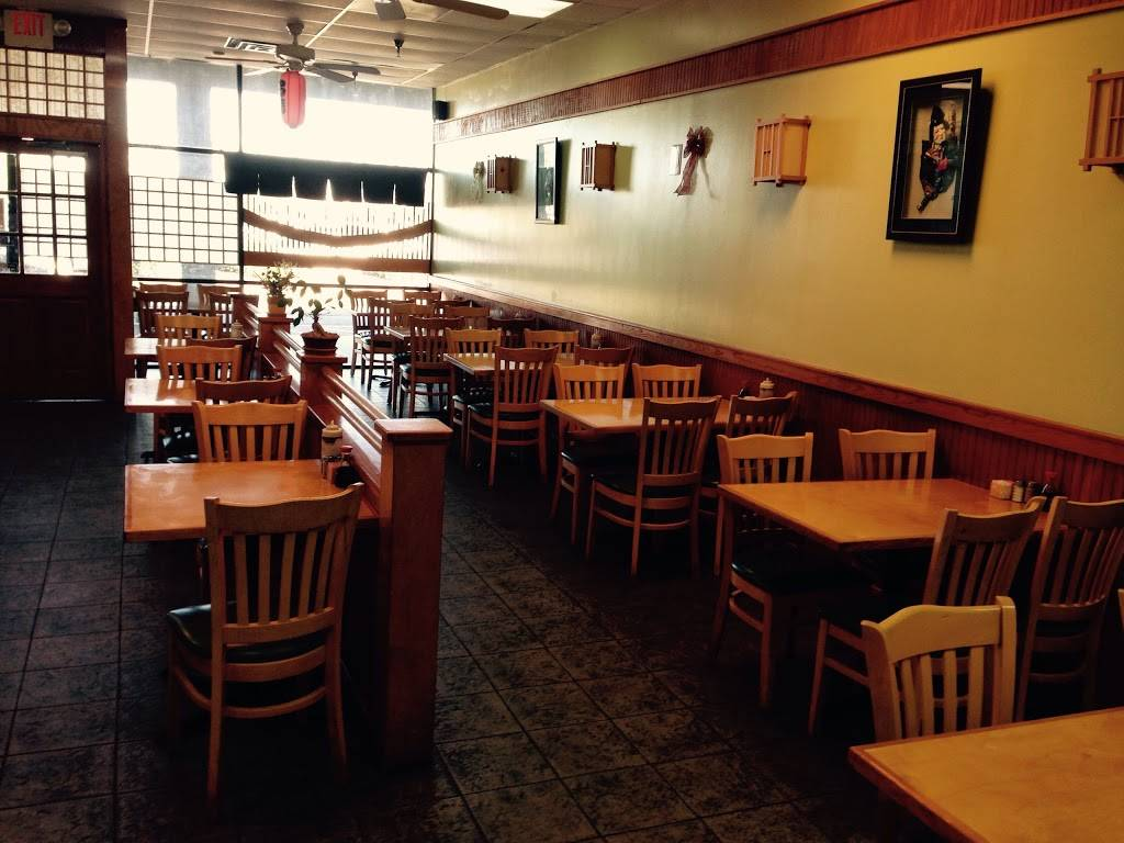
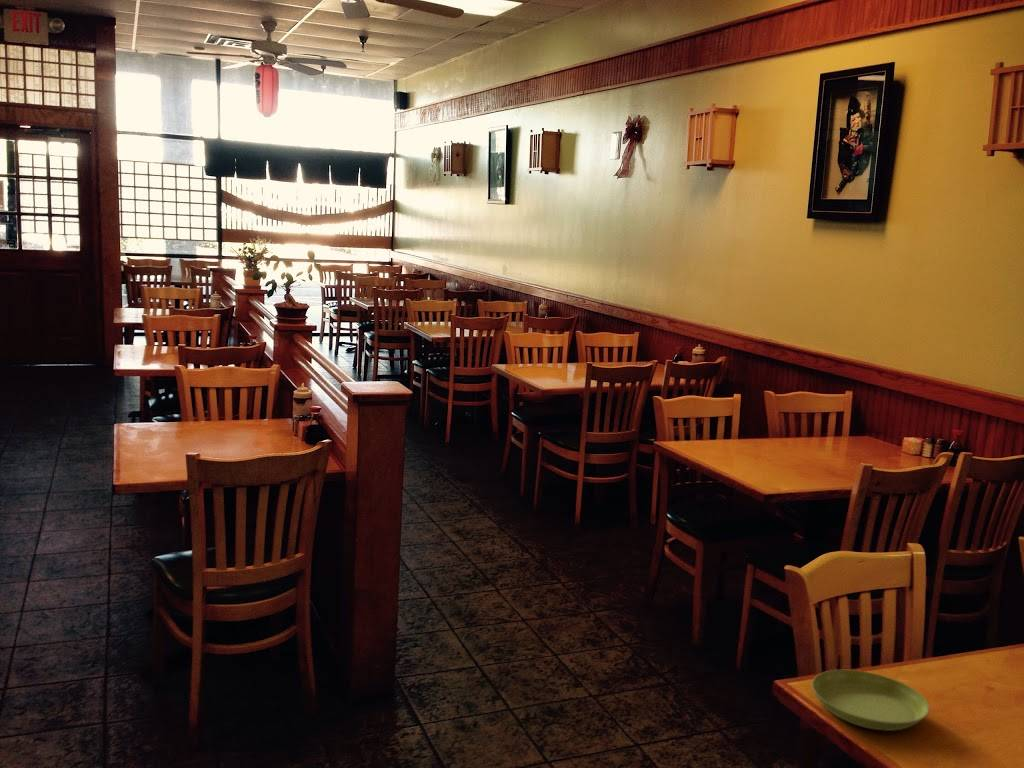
+ saucer (868, 701)
